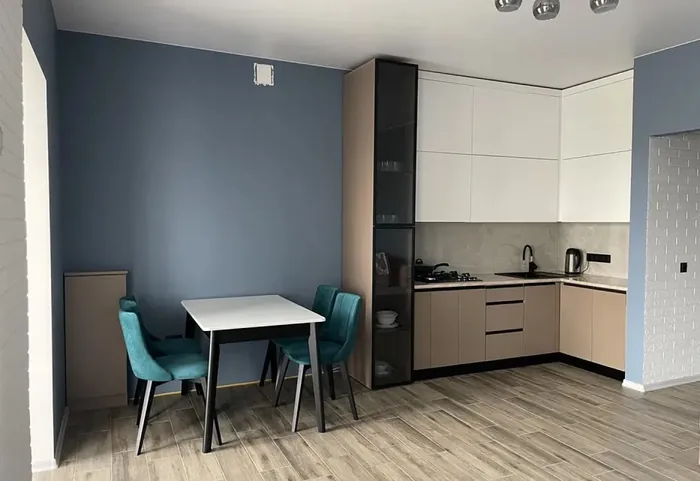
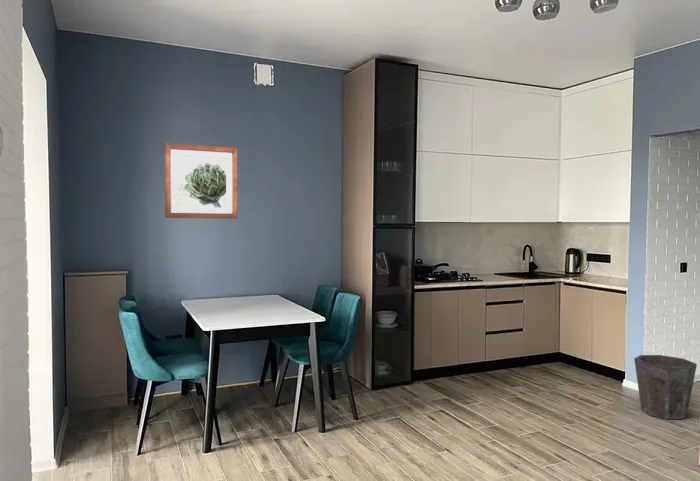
+ waste bin (664, 386)
+ wall art (202, 182)
